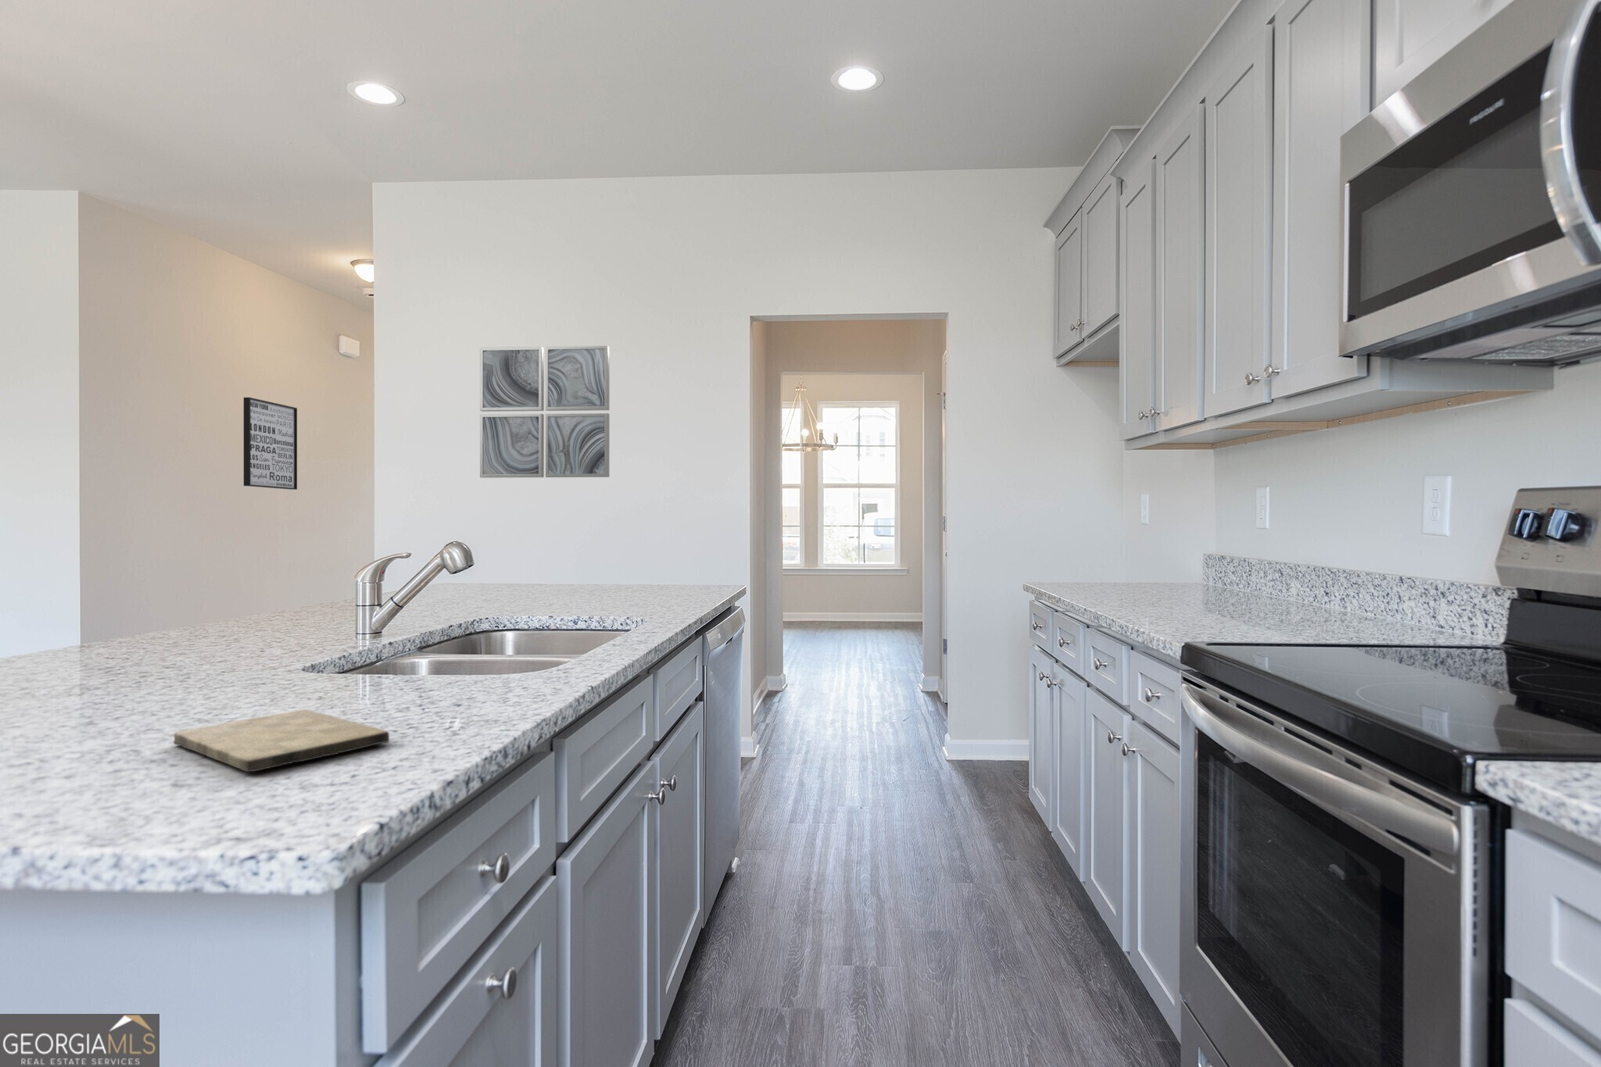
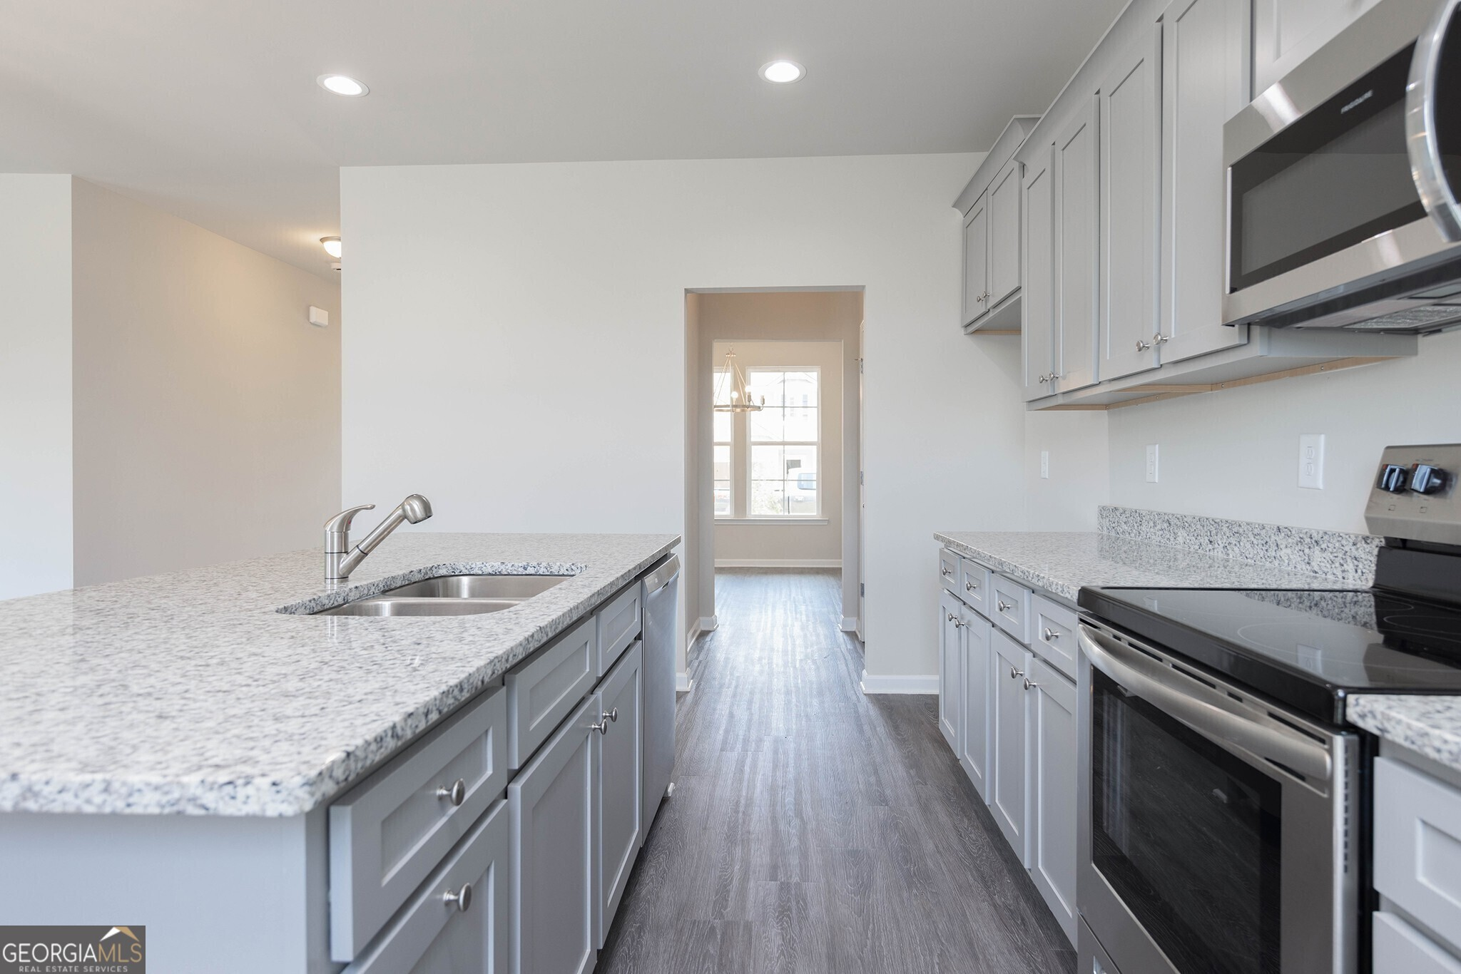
- wall art (543, 410)
- wall art (272, 445)
- cutting board (281, 737)
